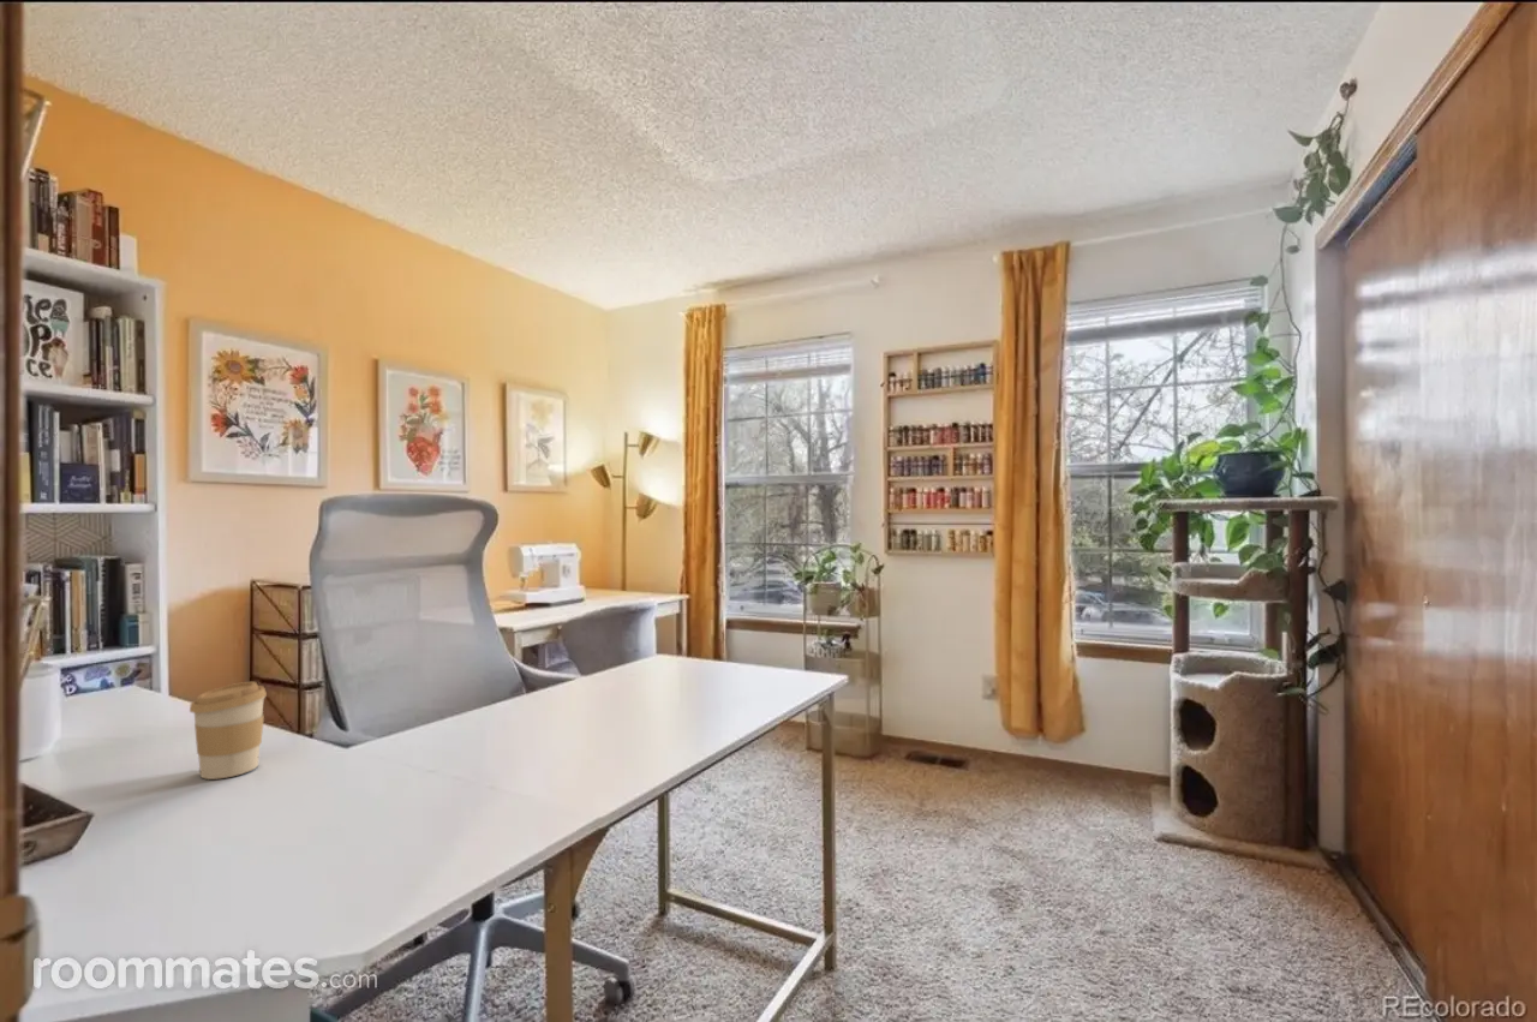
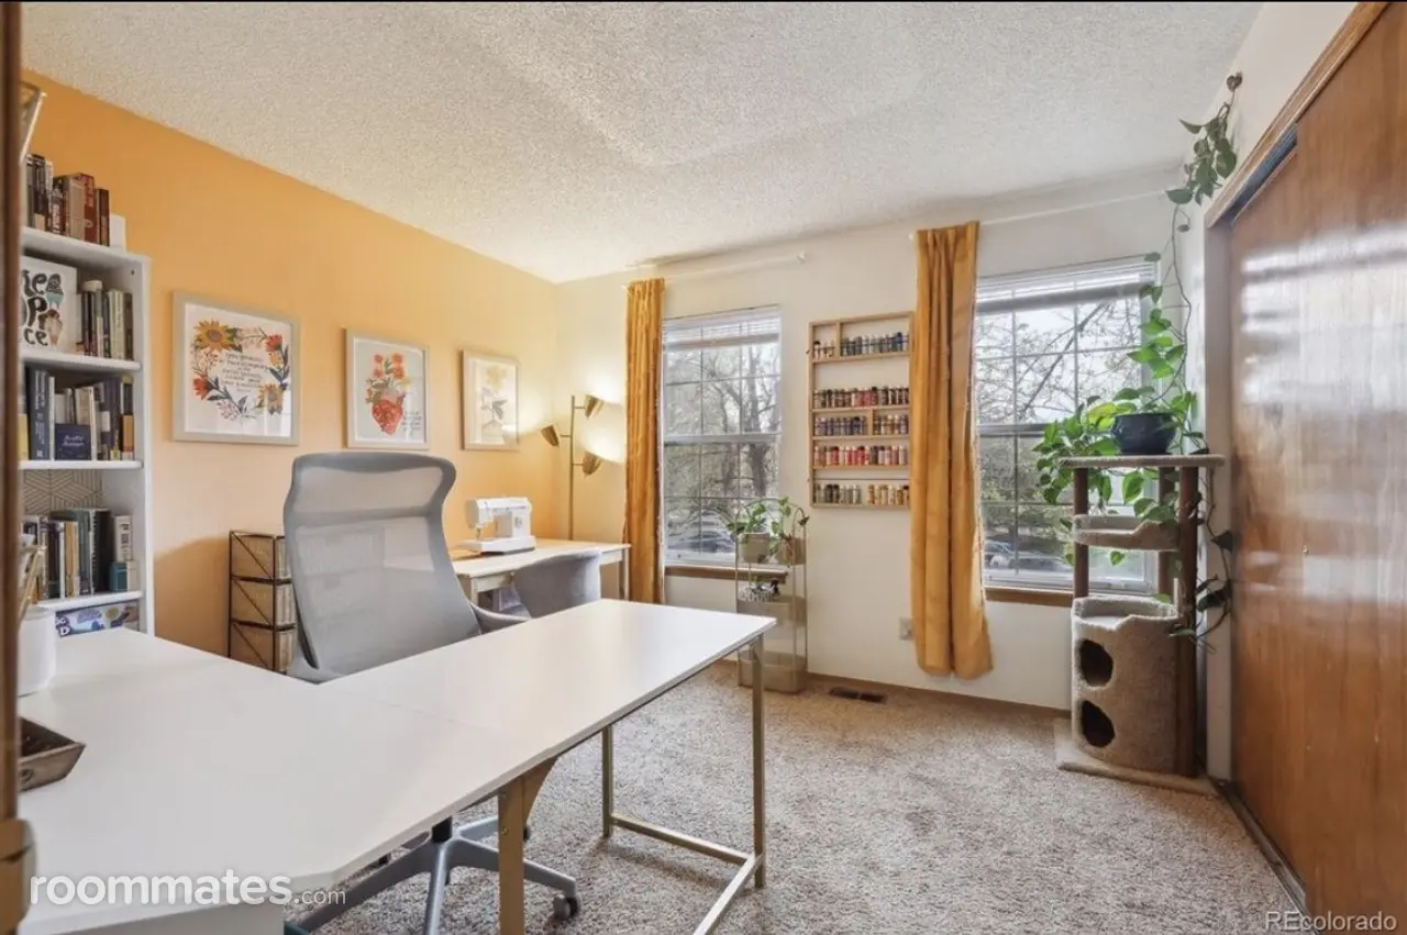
- coffee cup (229, 728)
